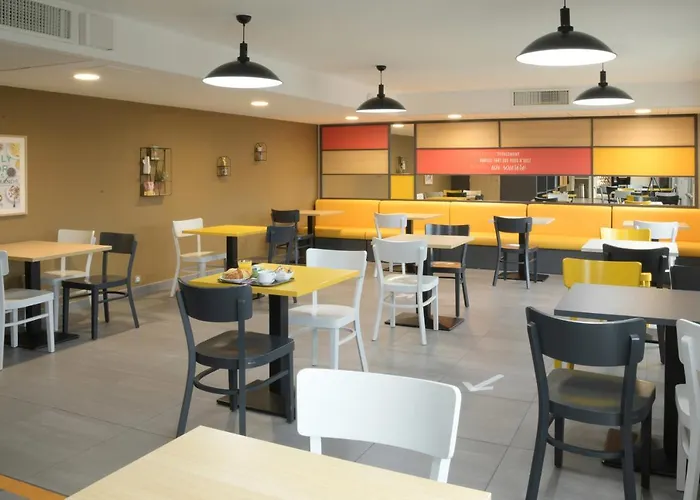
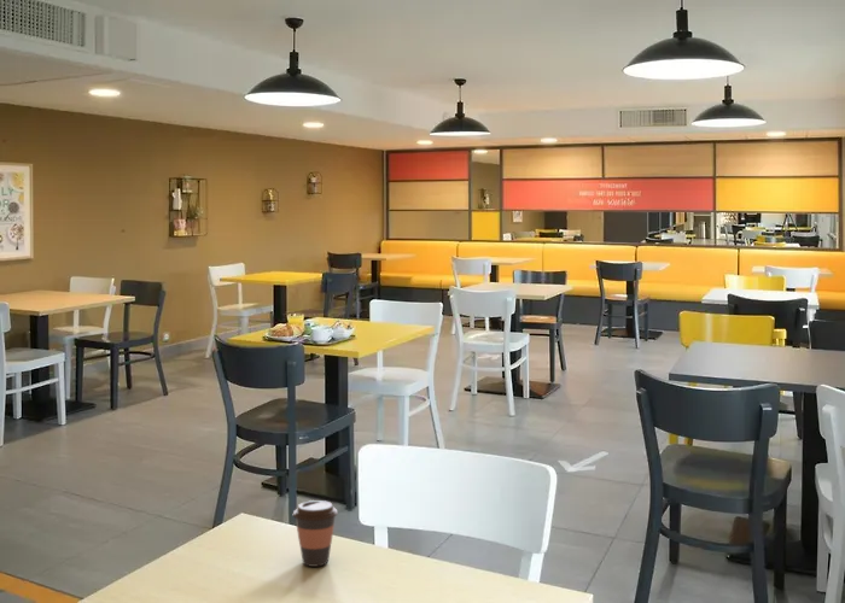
+ coffee cup (315, 533)
